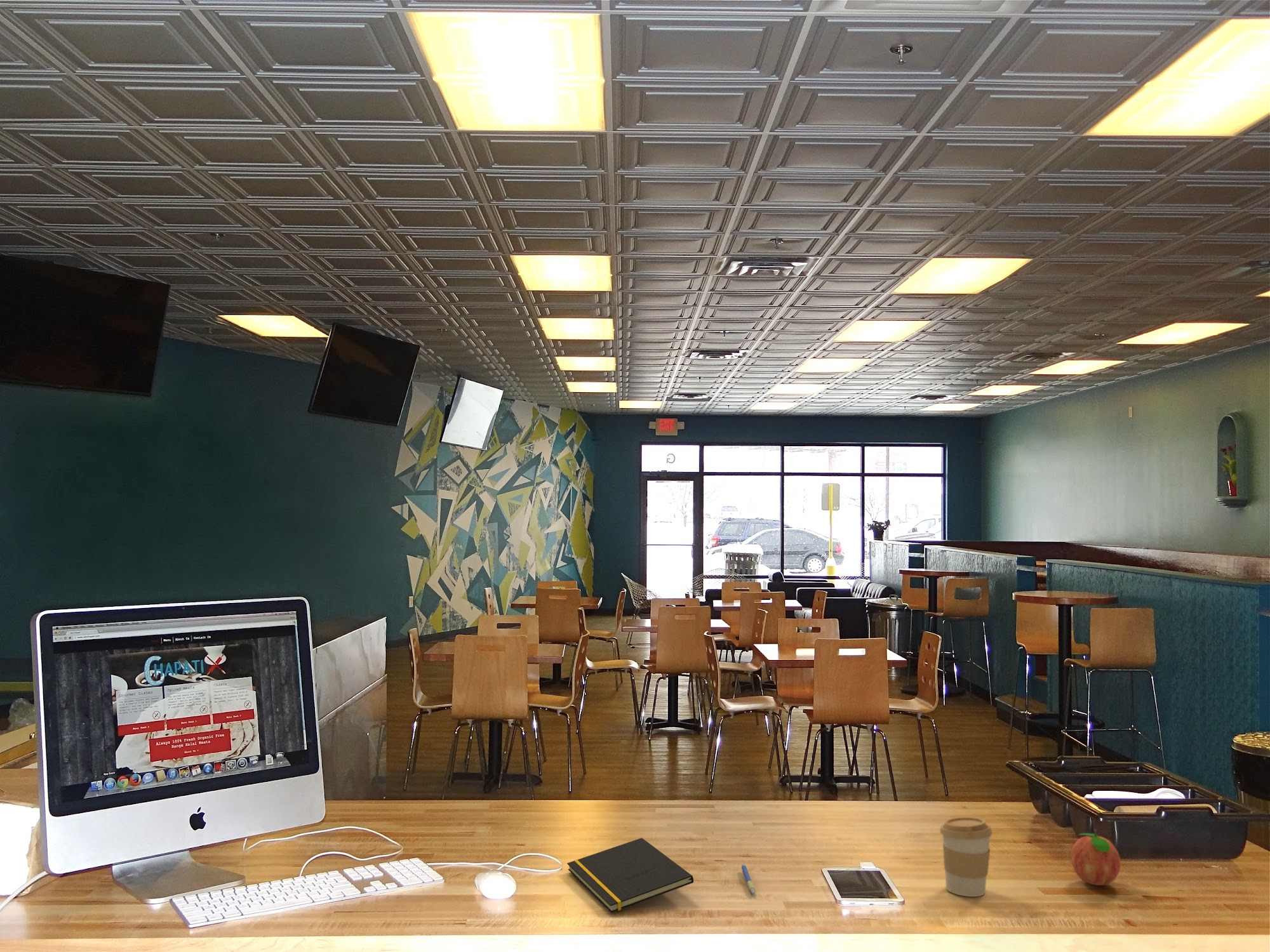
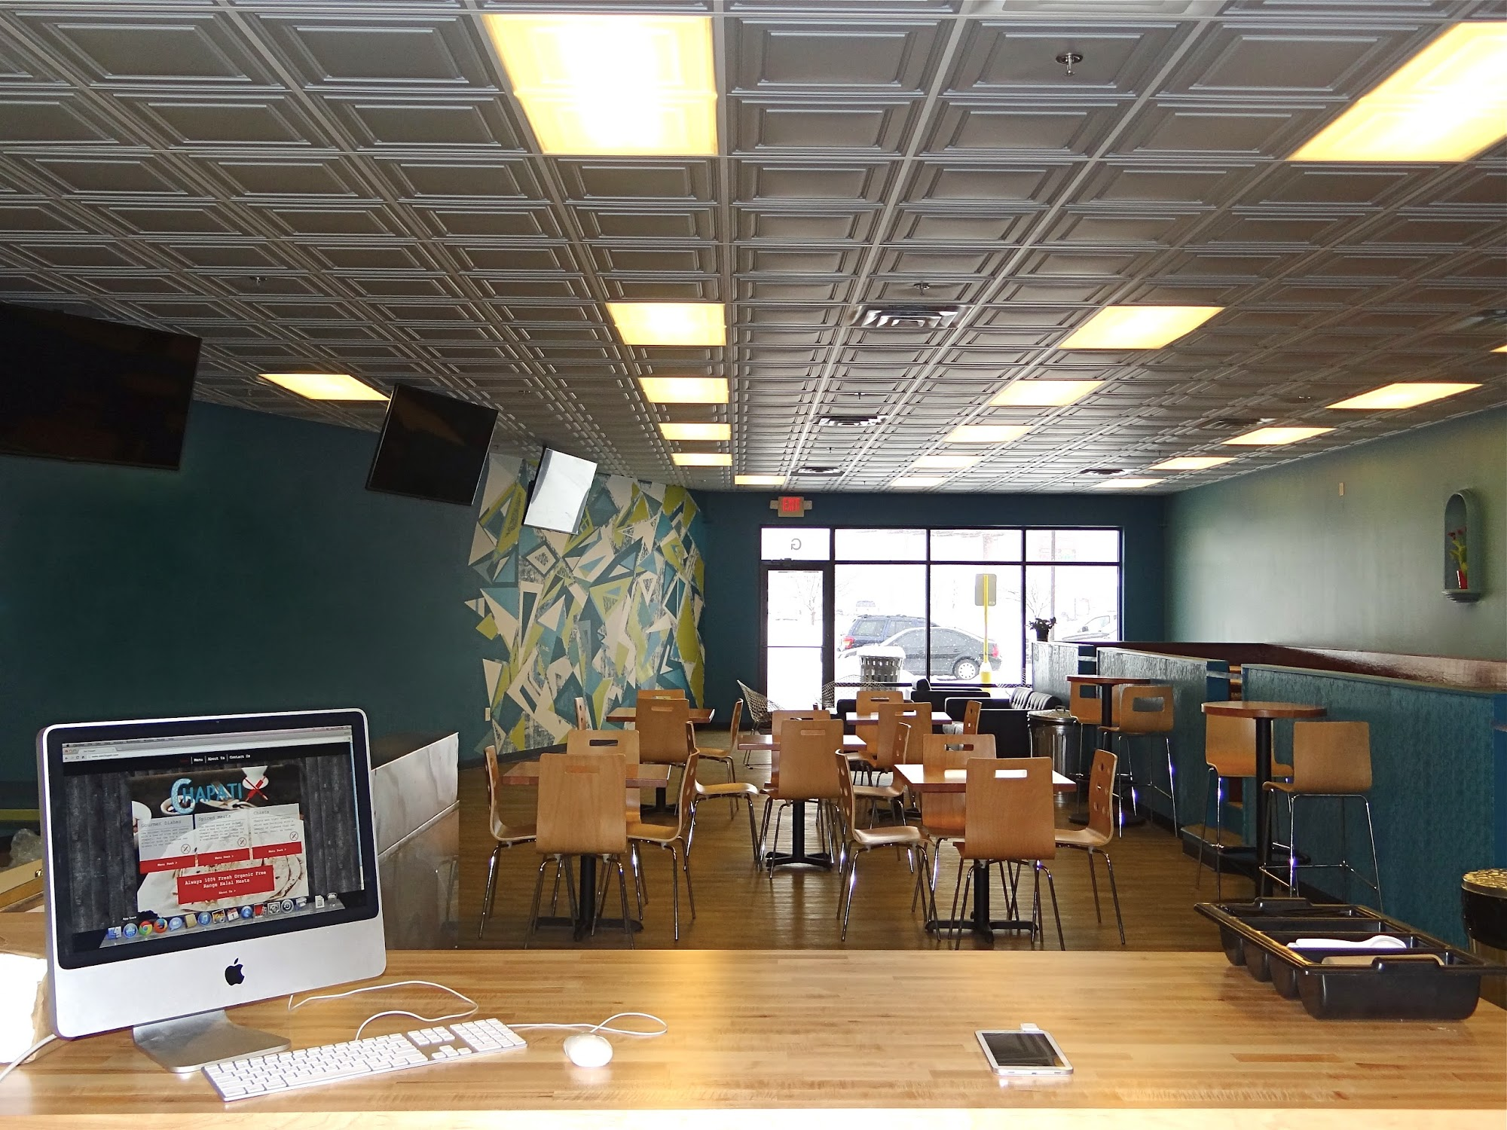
- pen (748, 879)
- coffee cup (965, 854)
- fruit (1095, 857)
- notepad (627, 872)
